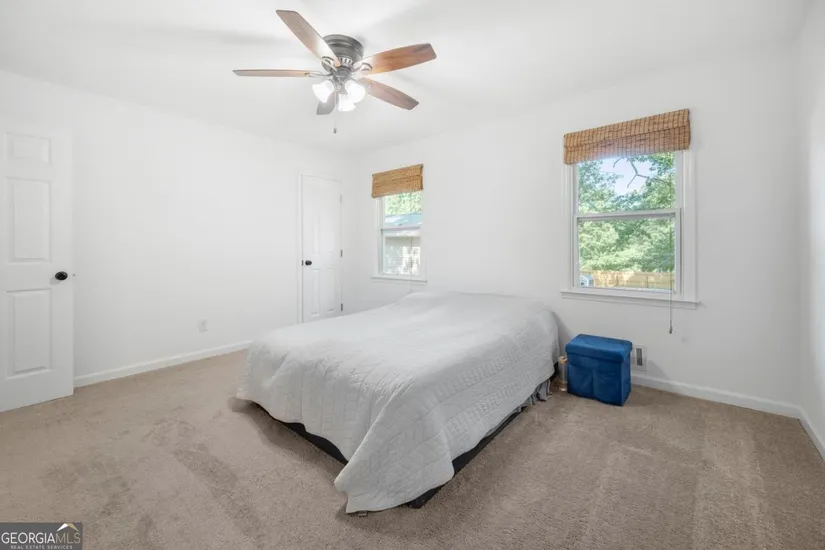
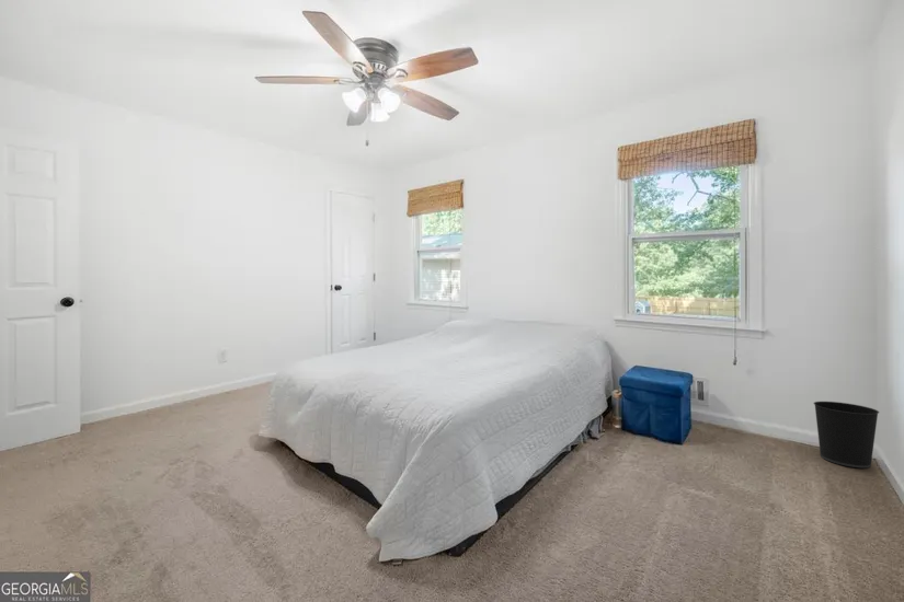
+ wastebasket (845, 433)
